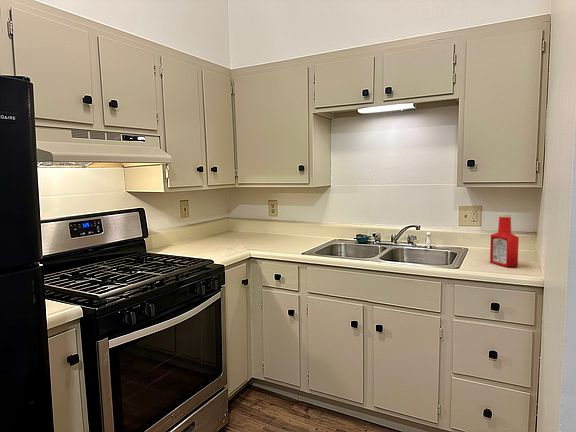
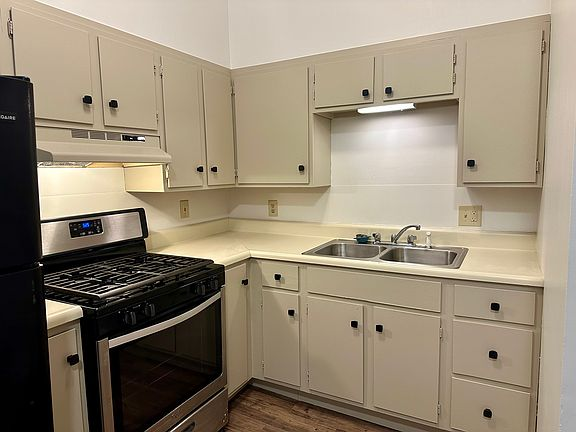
- soap bottle (504, 238)
